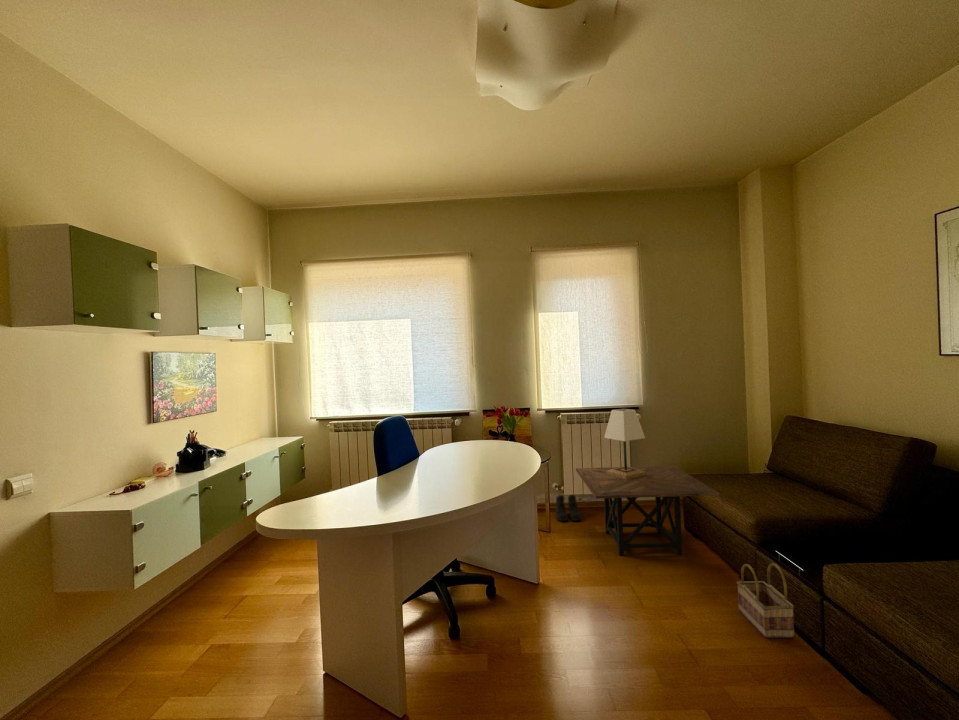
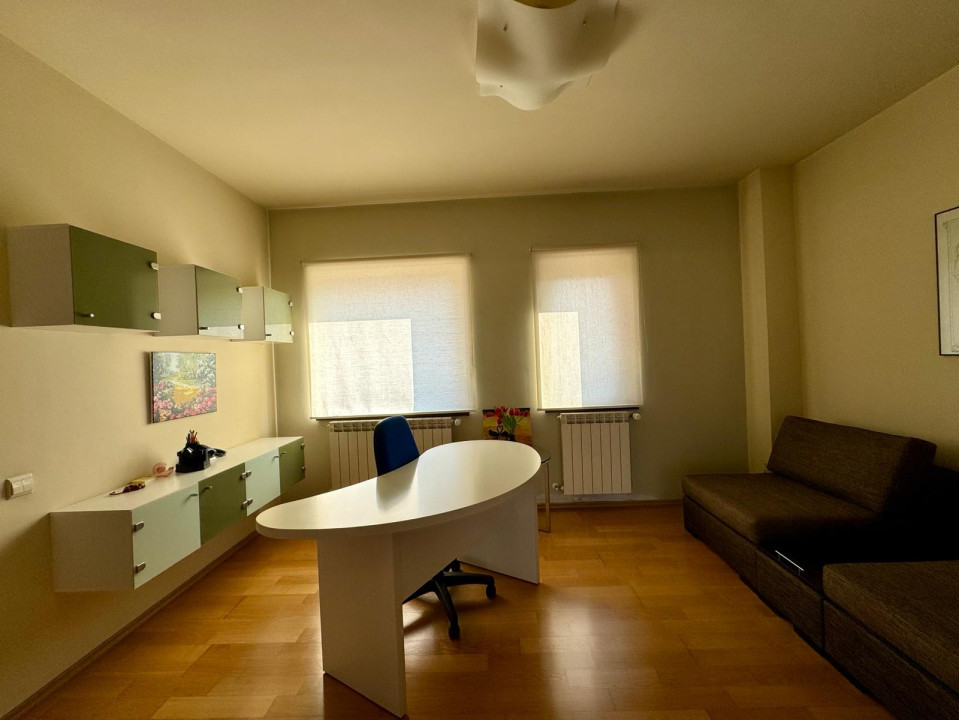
- boots (569, 506)
- lamp (624, 442)
- side table (640, 510)
- basket (764, 594)
